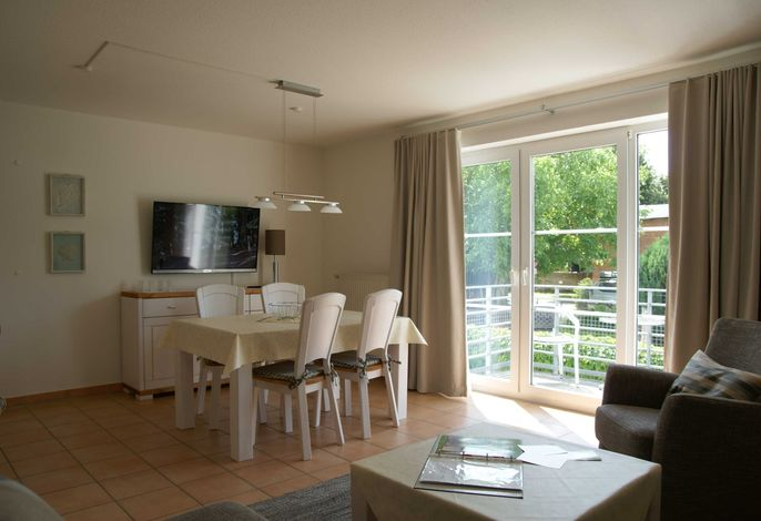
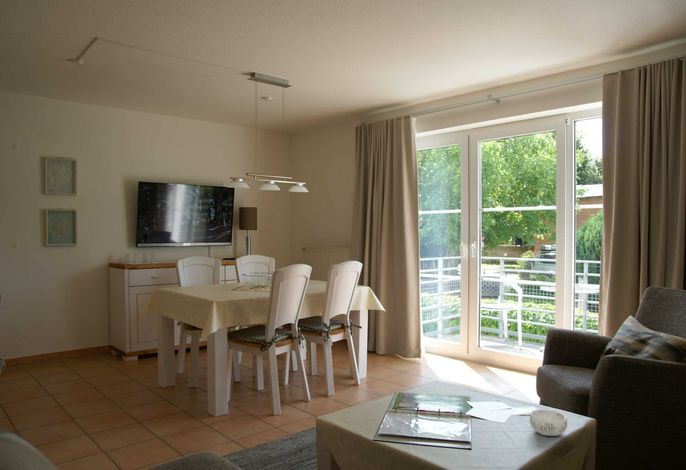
+ decorative bowl (550, 423)
